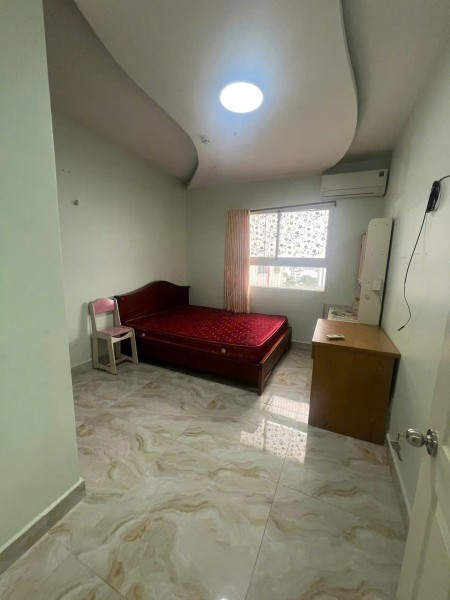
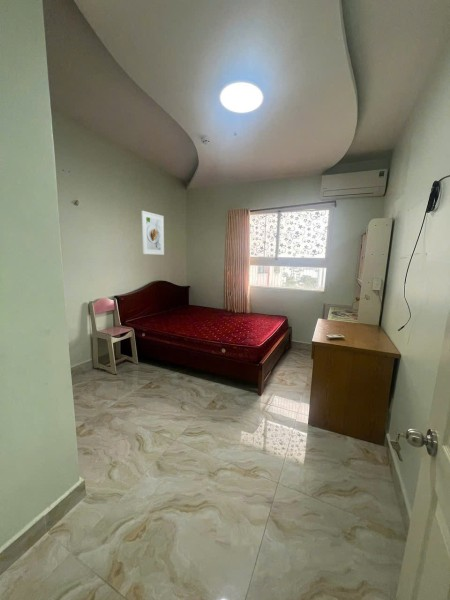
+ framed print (153, 234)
